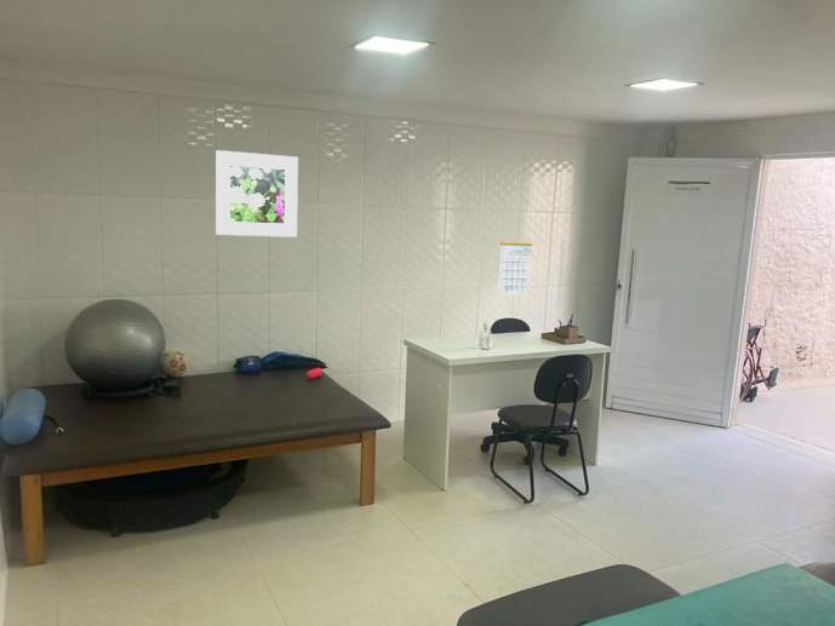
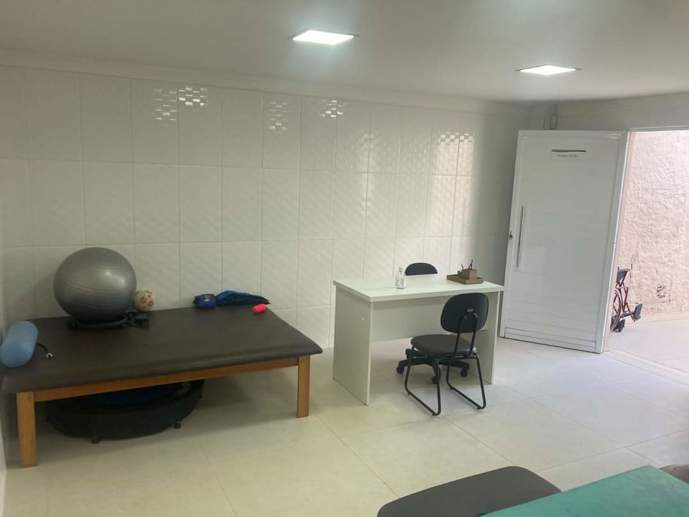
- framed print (257, 195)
- calendar (515, 262)
